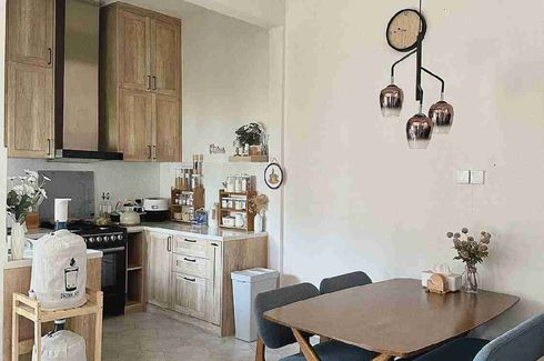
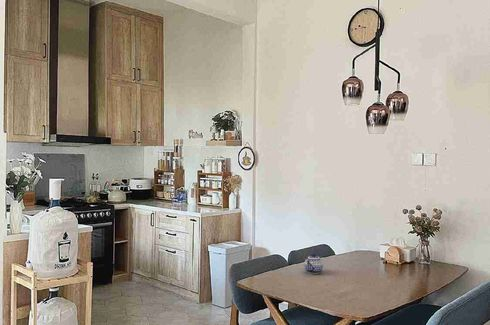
+ teapot (313, 262)
